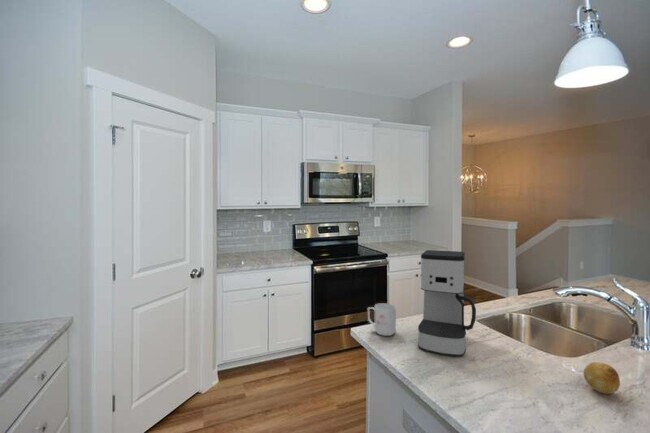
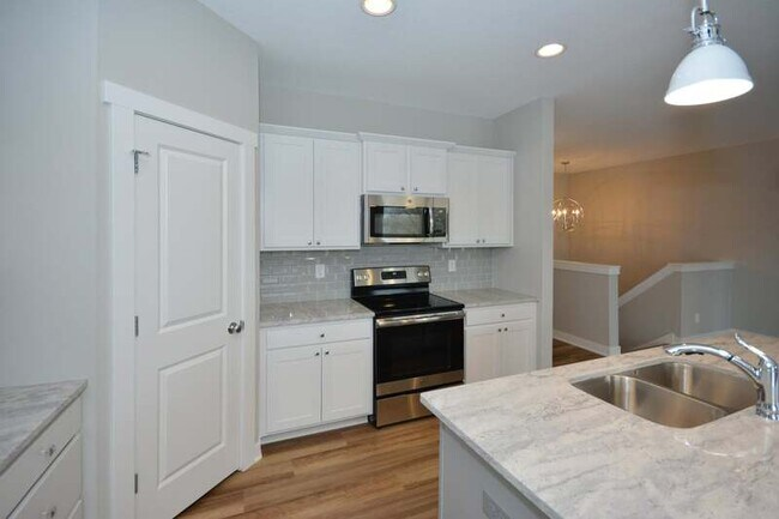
- mug (381, 318)
- coffee maker (446, 298)
- fruit (601, 377)
